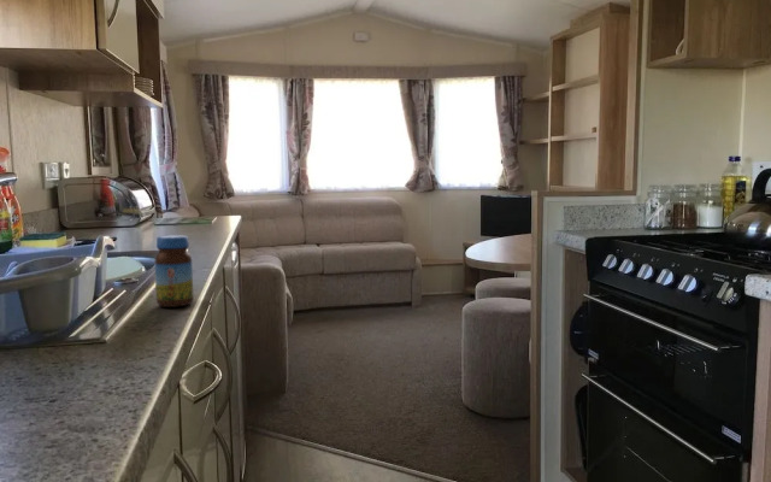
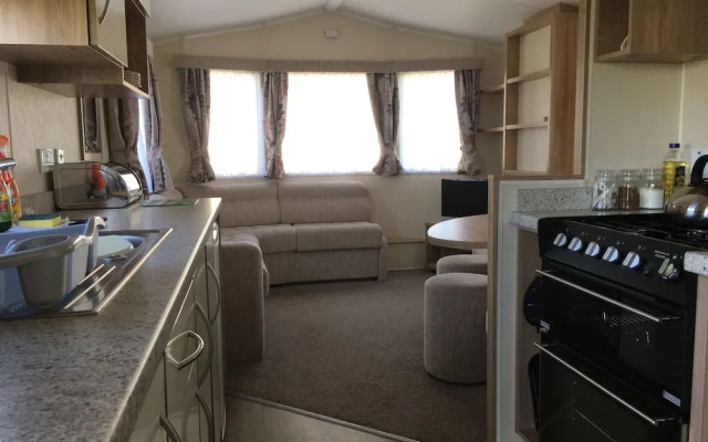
- jar (173, 270)
